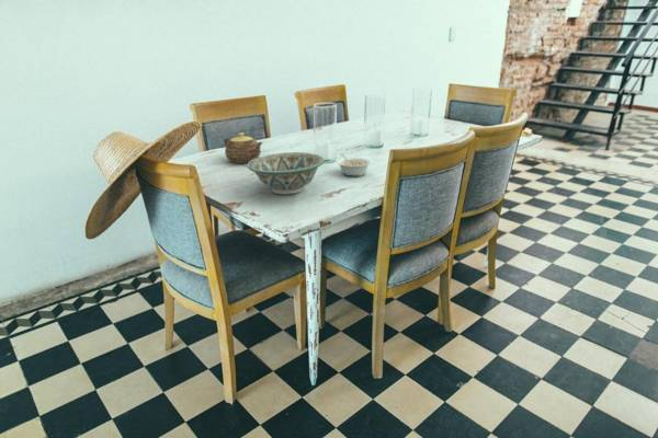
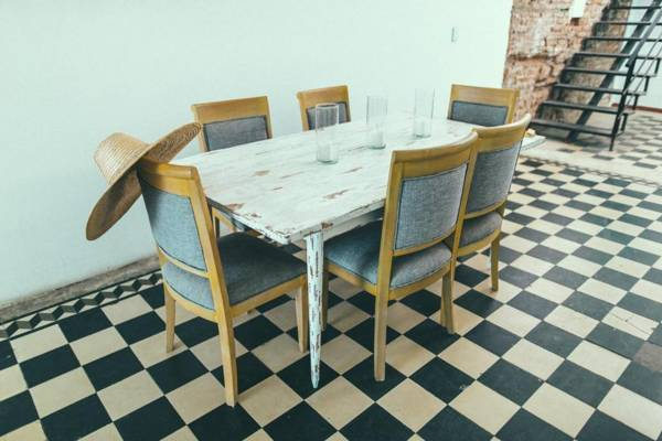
- decorative bowl (286, 174)
- teapot (243, 147)
- legume (352, 165)
